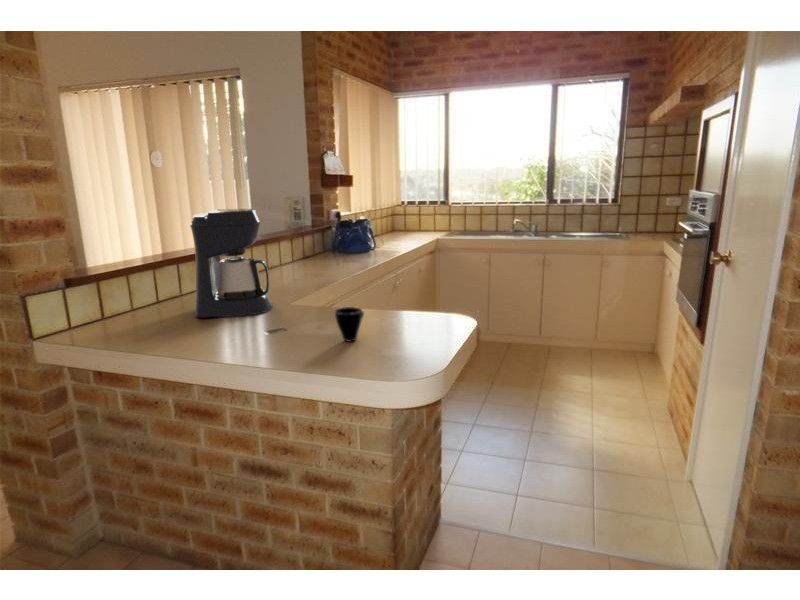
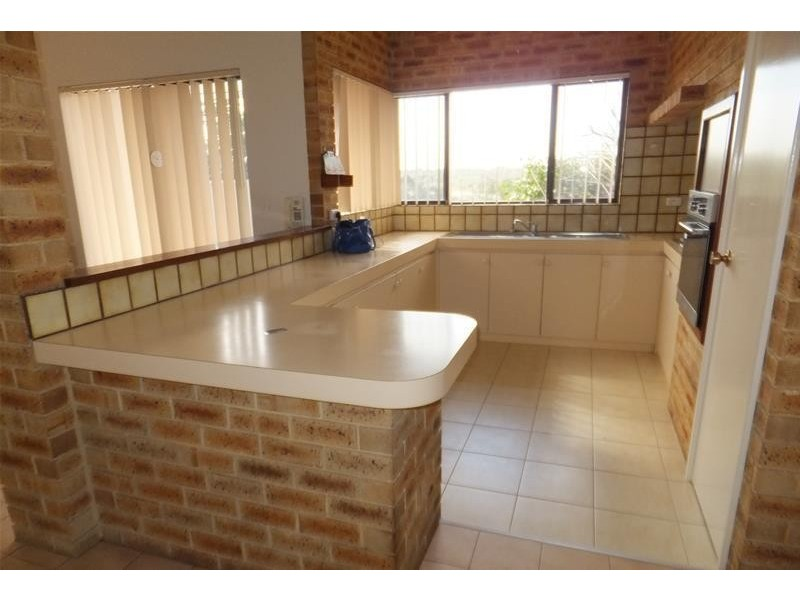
- cup (352, 323)
- coffee maker (228, 260)
